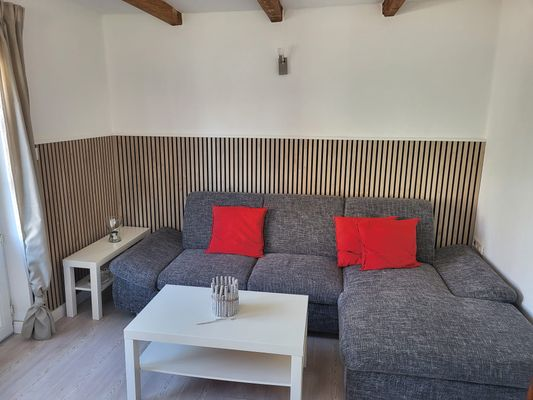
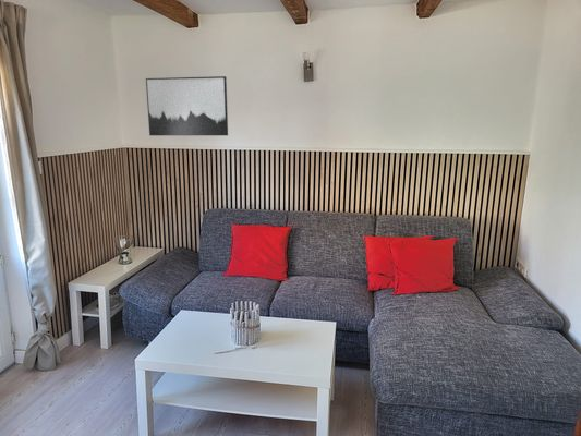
+ wall art (186, 107)
